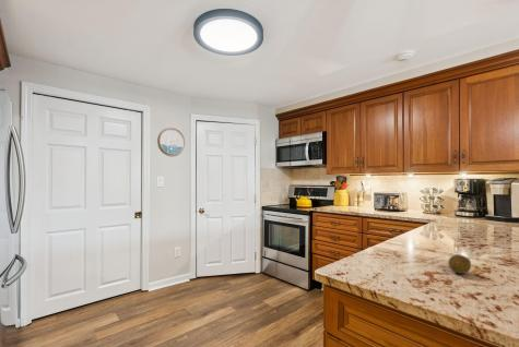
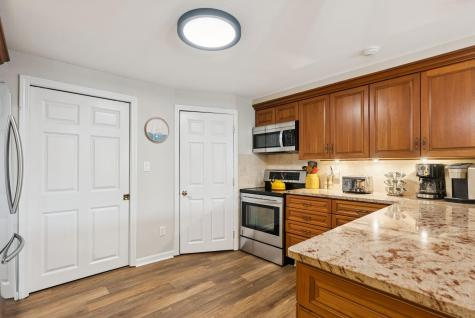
- fruit (459, 264)
